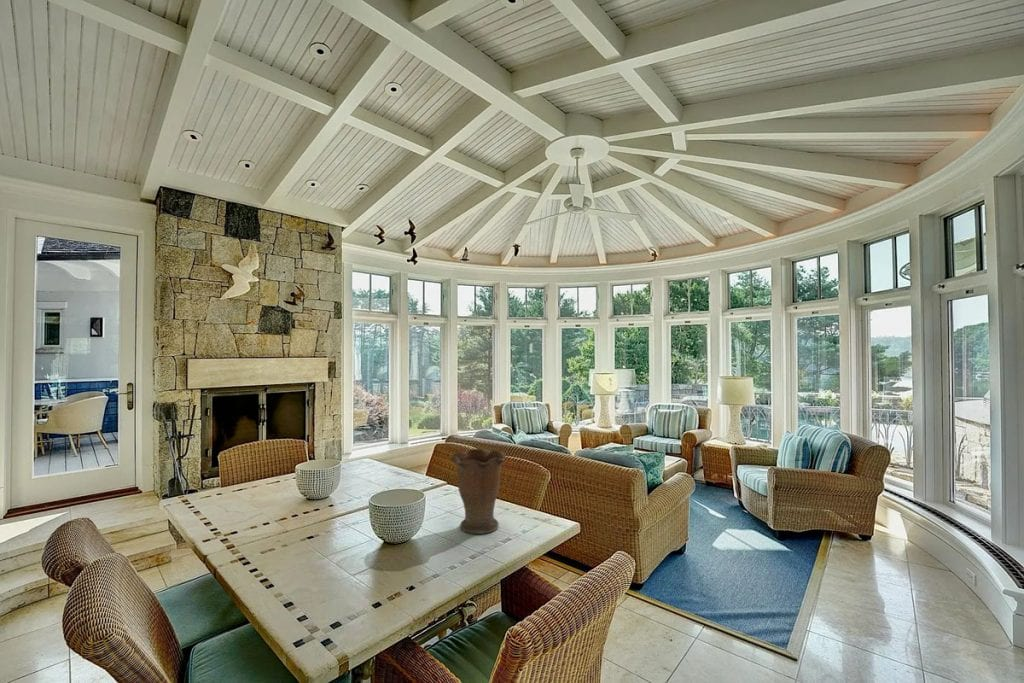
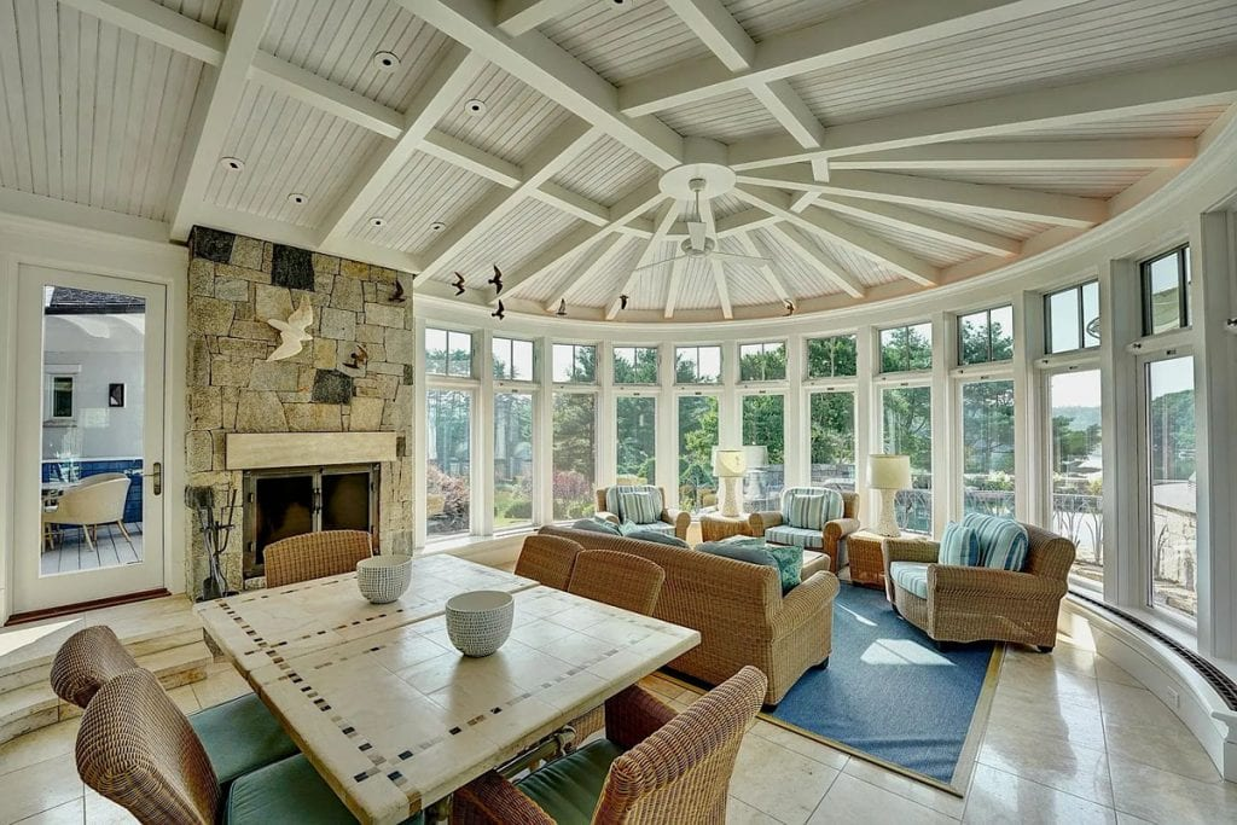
- vase (479, 489)
